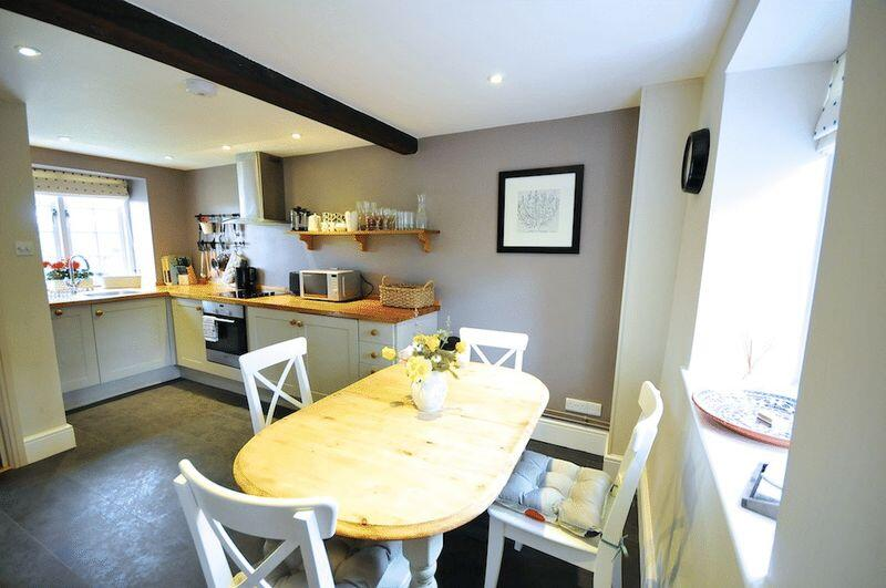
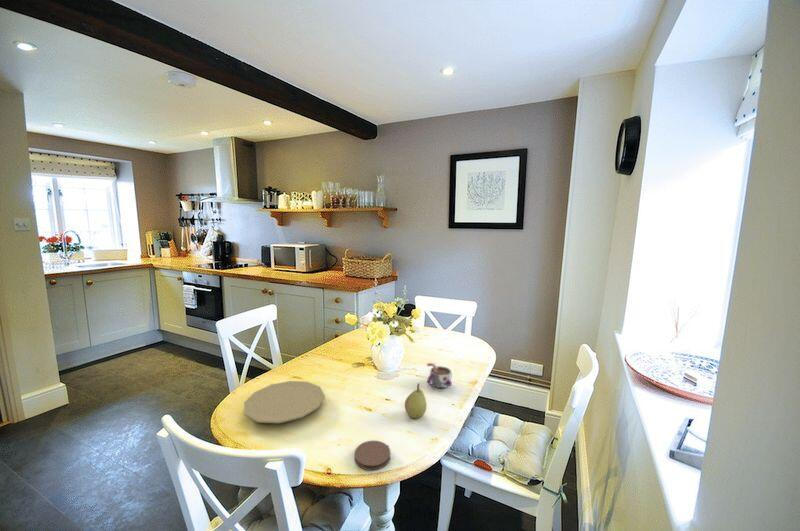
+ mug (438, 375)
+ plate (285, 402)
+ fruit (415, 399)
+ coaster (372, 454)
